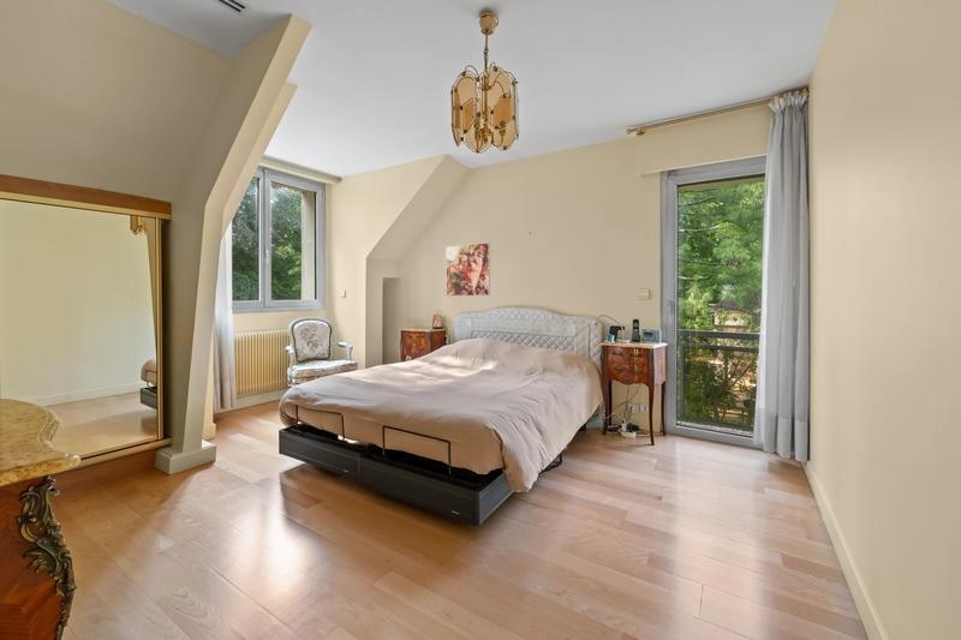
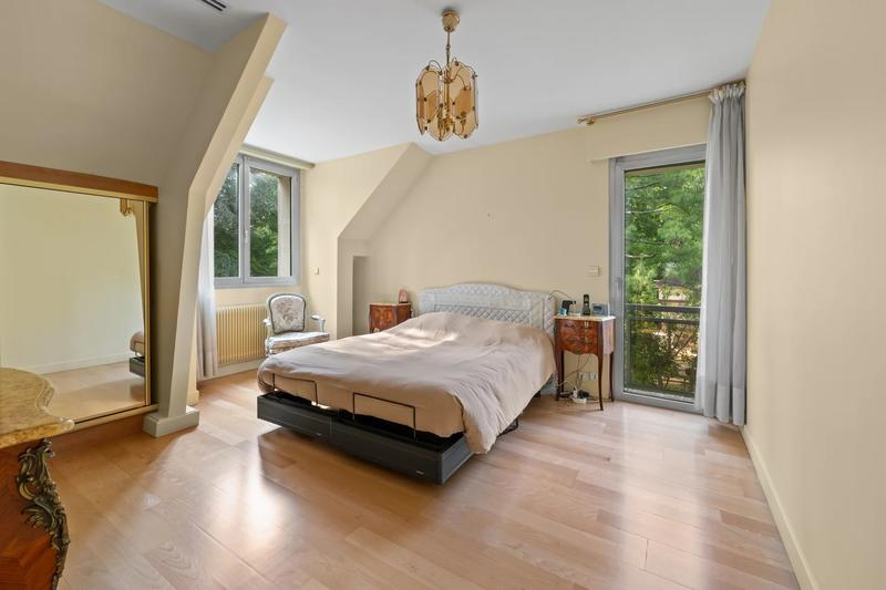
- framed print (467, 270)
